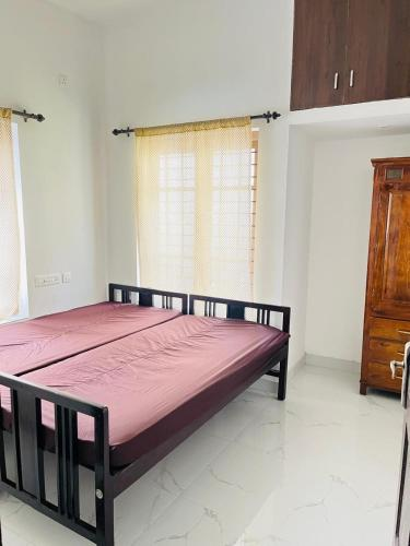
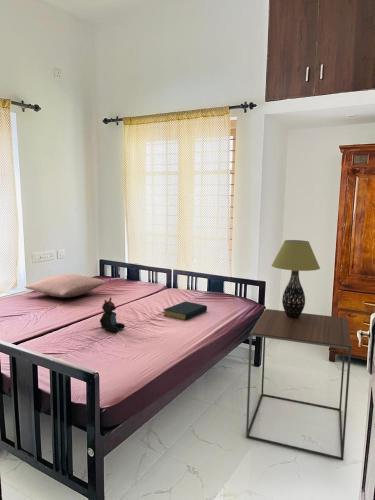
+ table lamp (294, 279)
+ side table (296, 400)
+ pillow (66, 285)
+ hardback book (185, 310)
+ teddy bear (112, 314)
